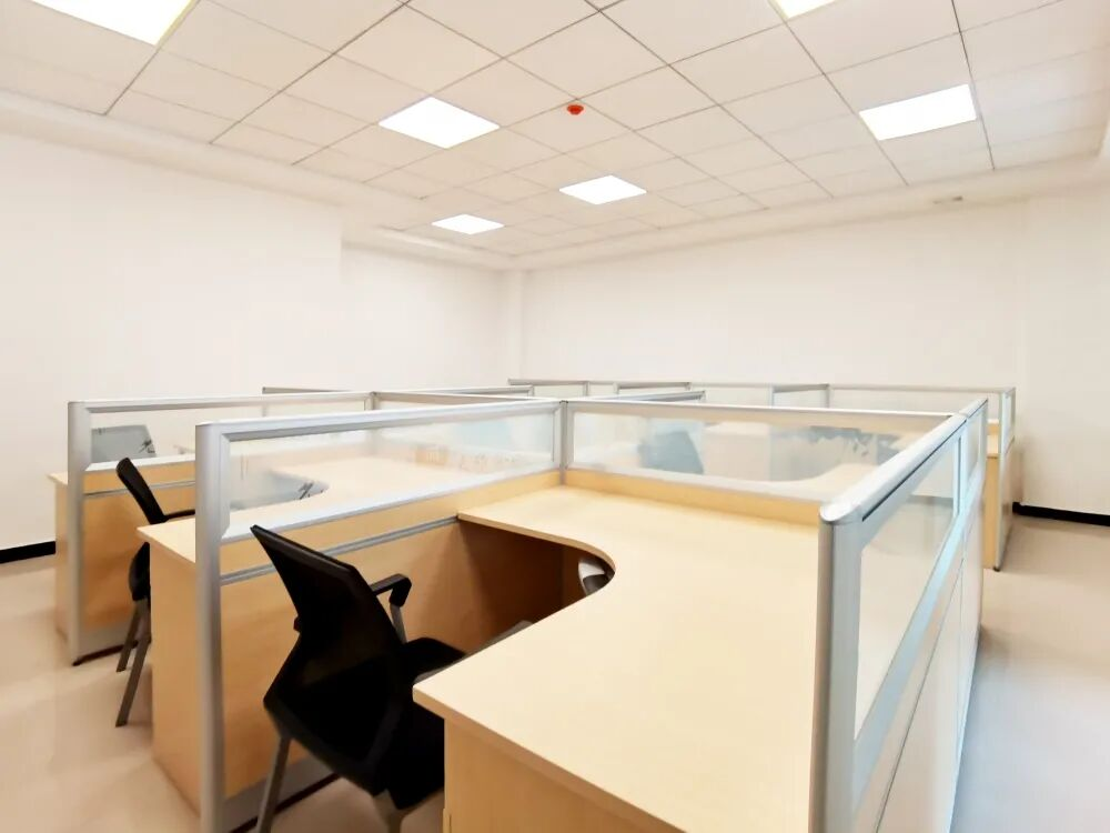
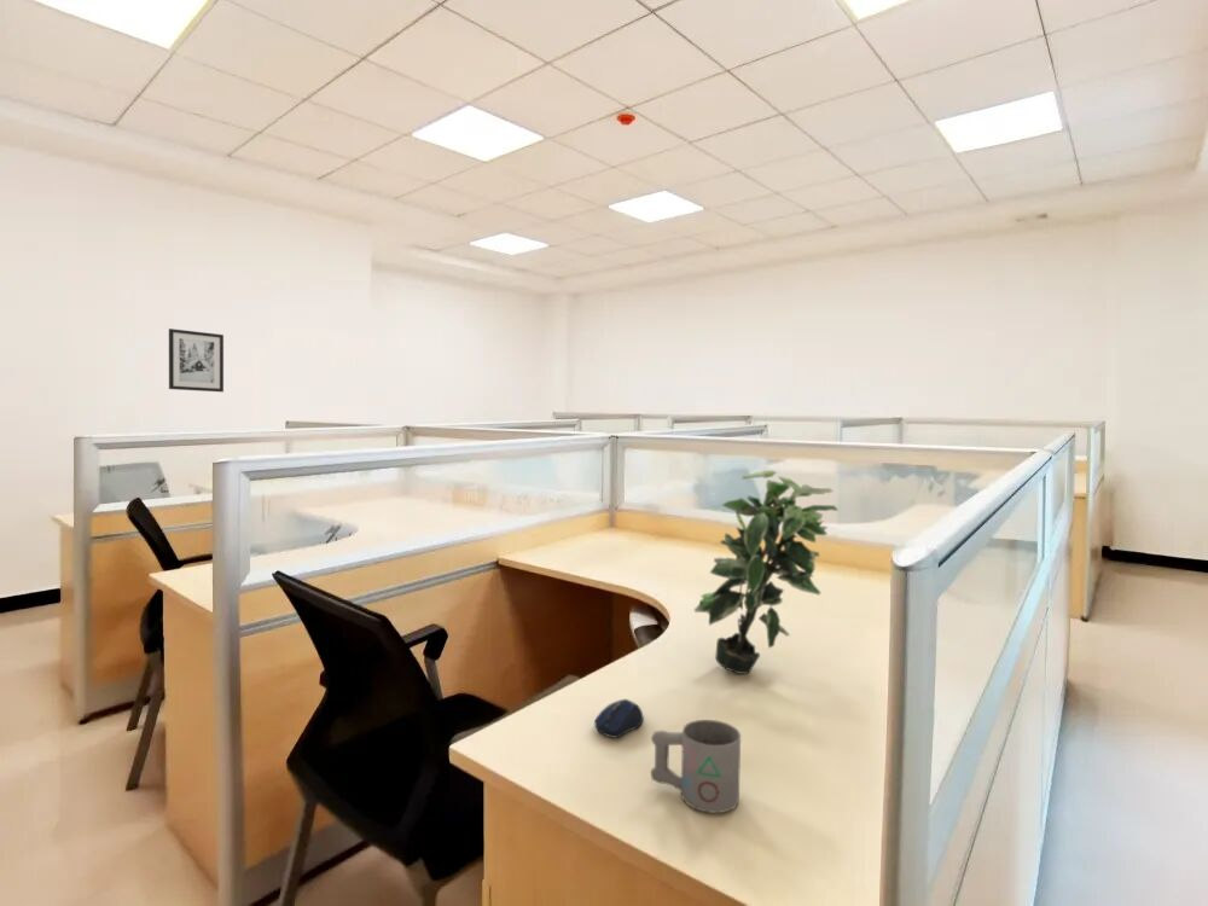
+ mug (695, 762)
+ potted plant (765, 573)
+ wall art (196, 361)
+ computer mouse (618, 713)
